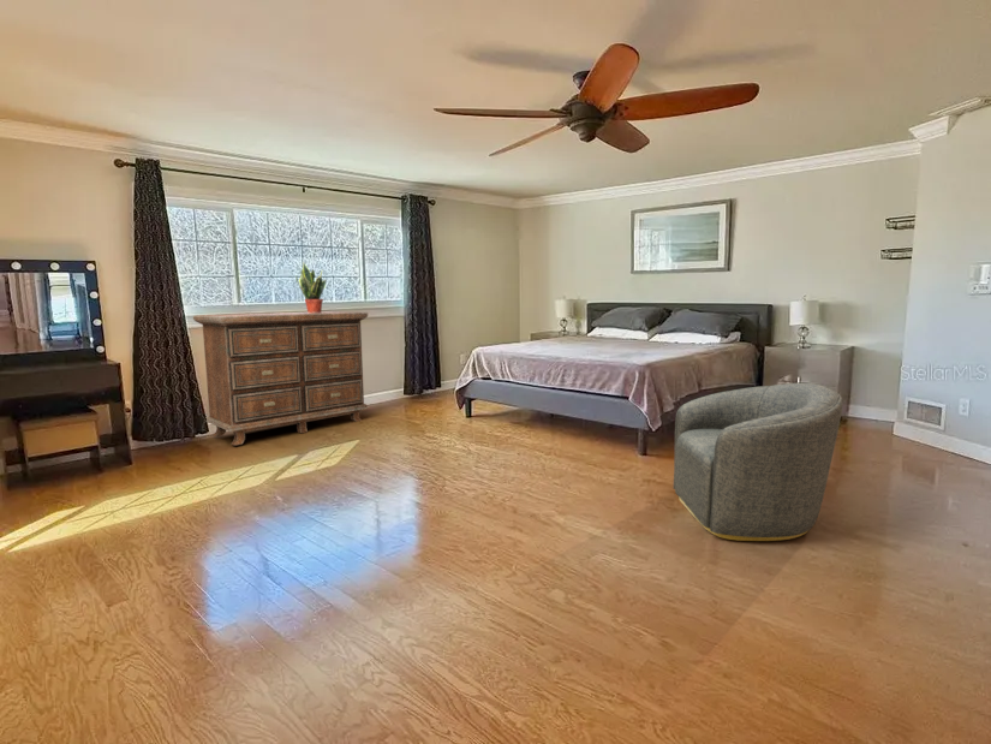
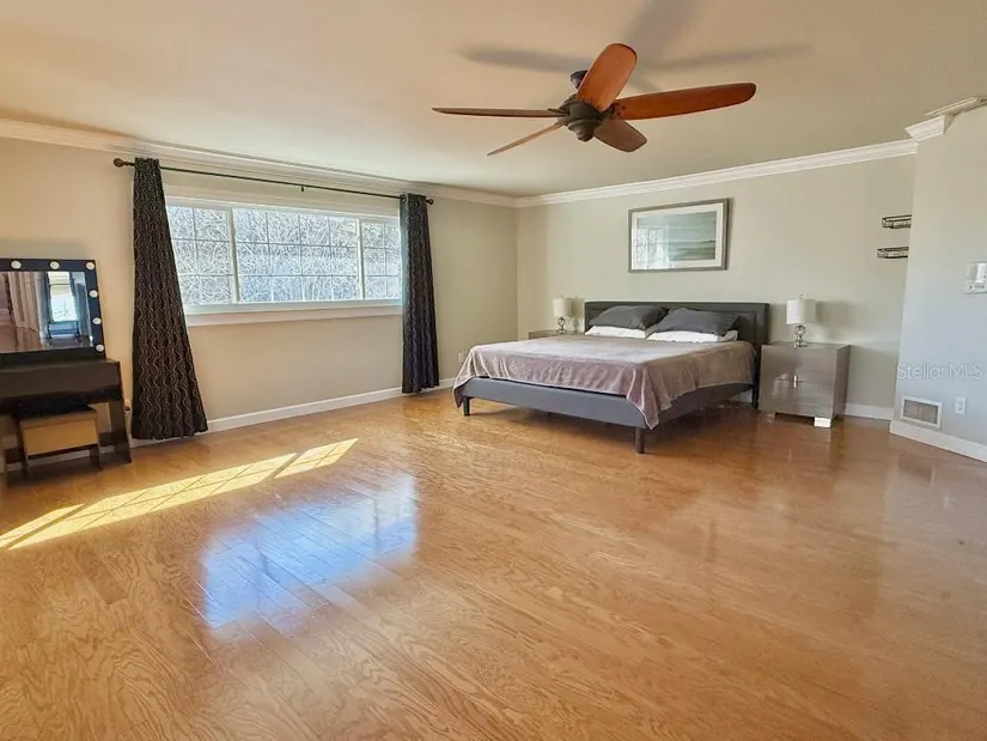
- potted plant (315, 286)
- dresser (288, 371)
- armchair (756, 450)
